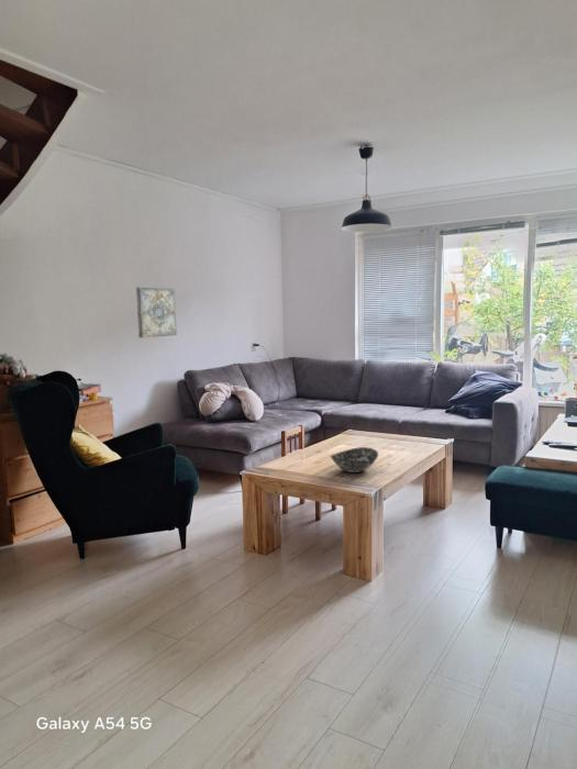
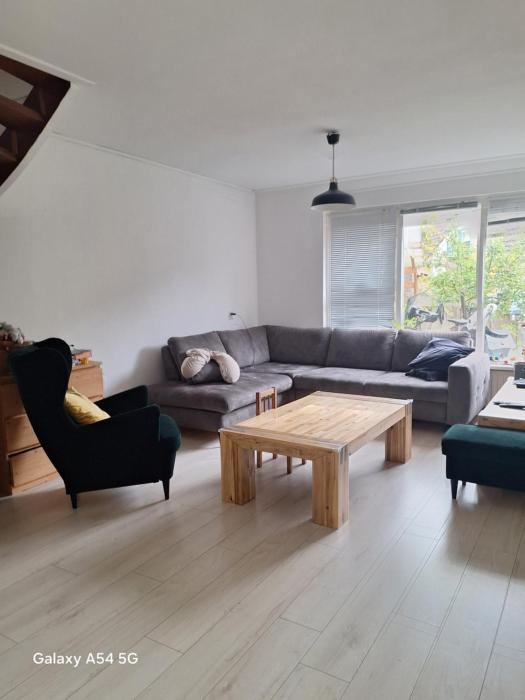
- bowl (354, 461)
- wall art (157, 312)
